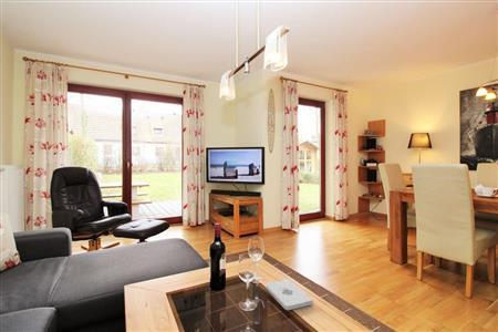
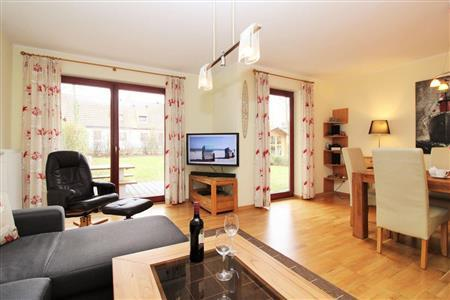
- notepad (287, 293)
